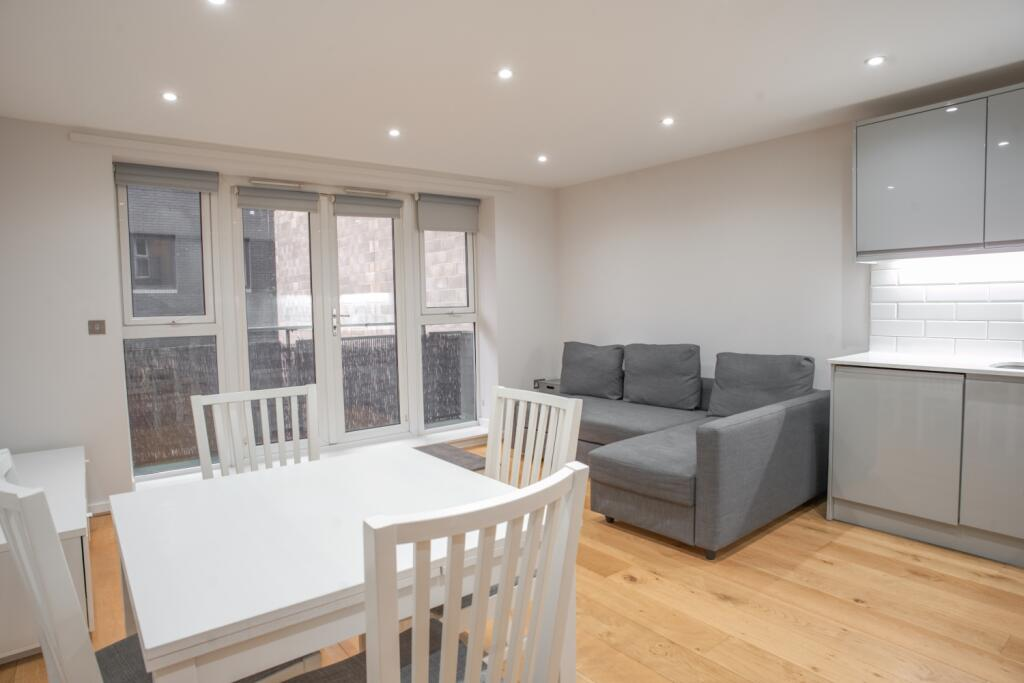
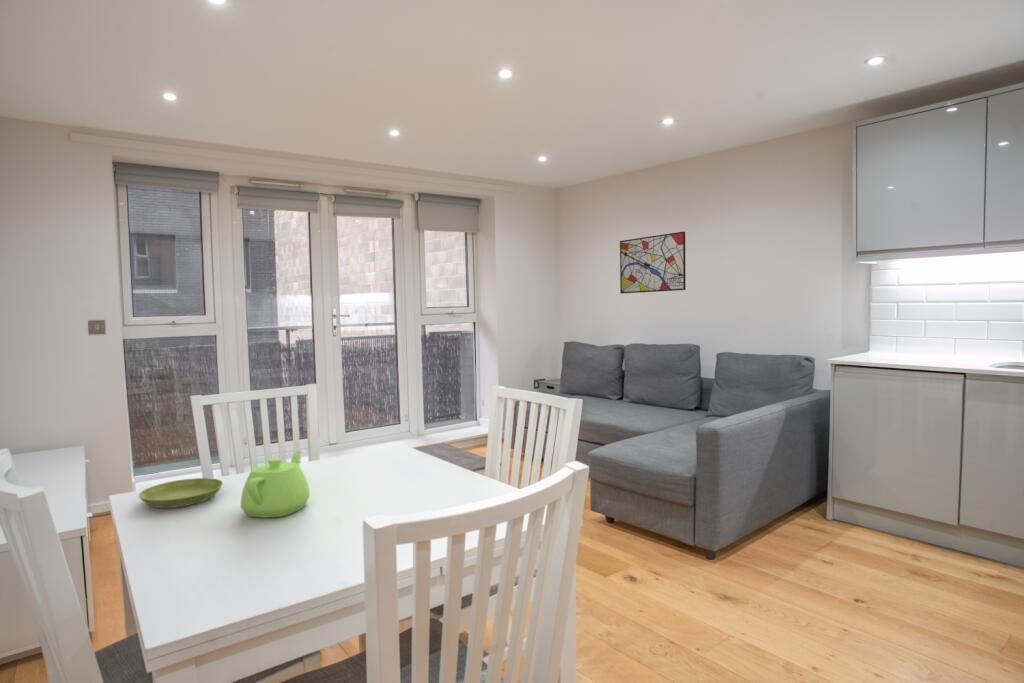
+ teapot (277, 482)
+ saucer (182, 493)
+ wall art (651, 264)
